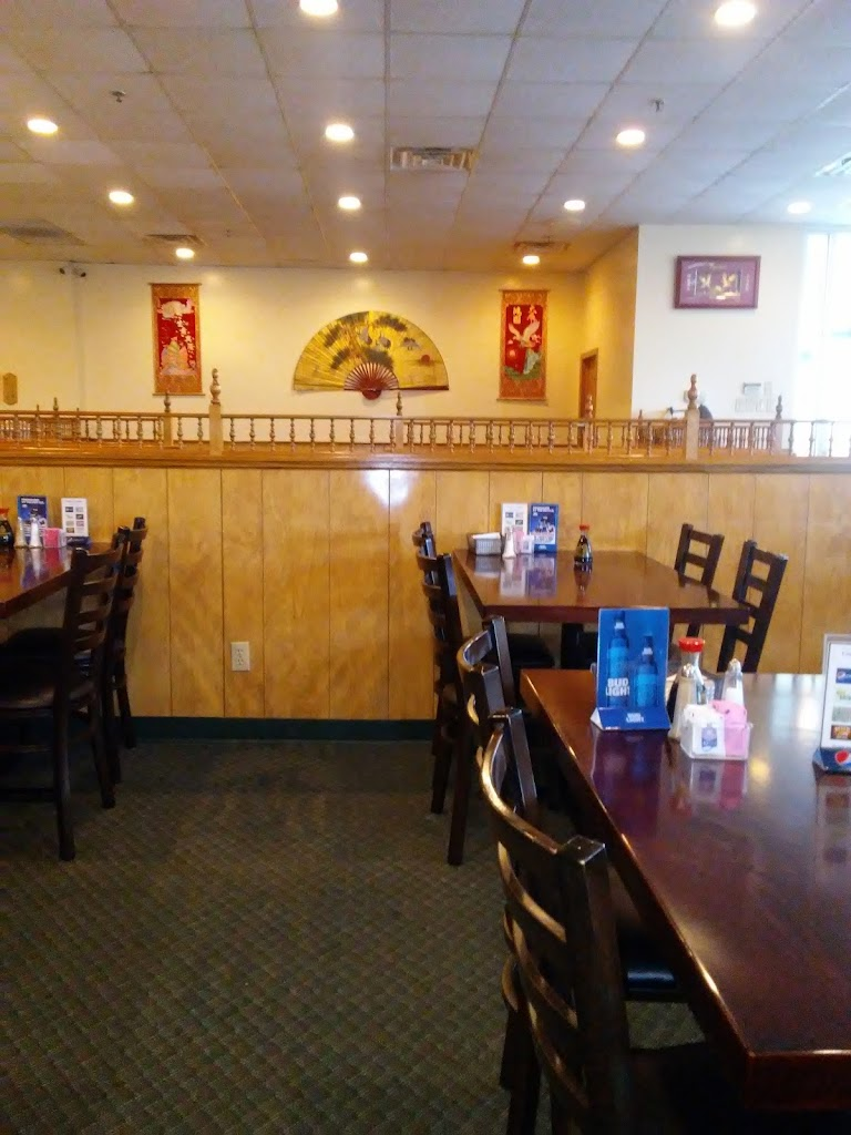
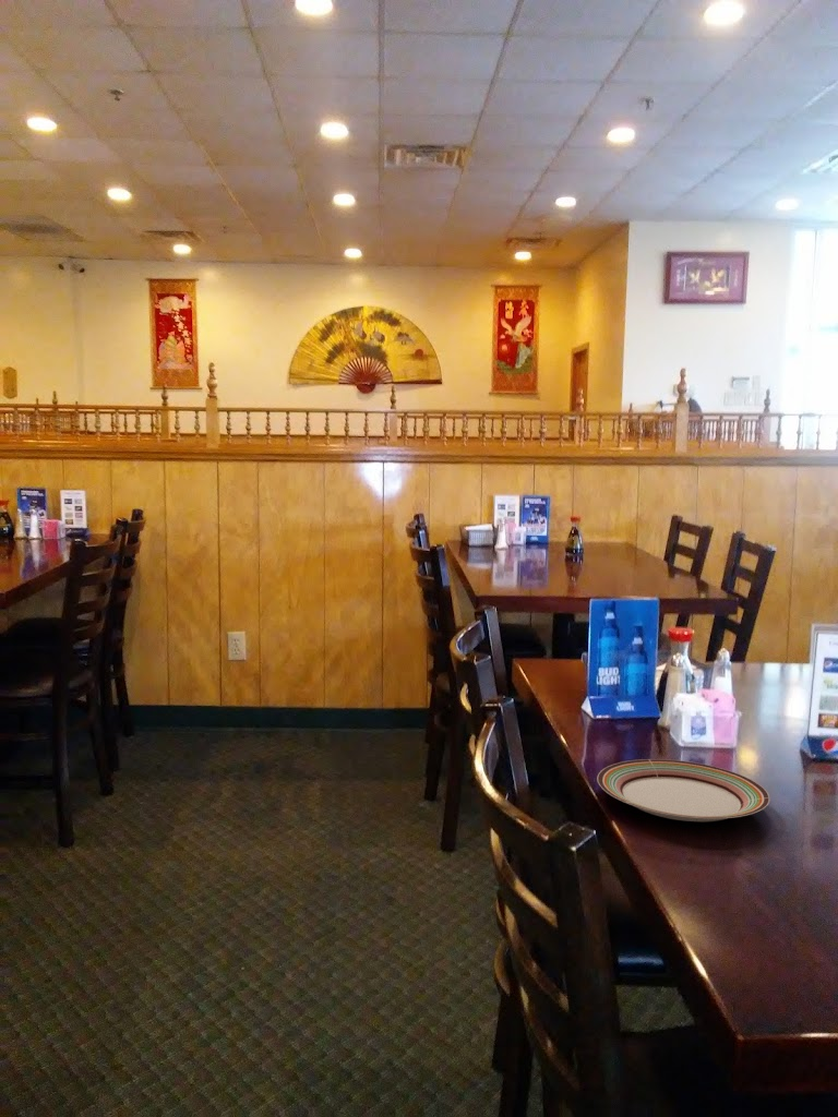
+ plate (680, 792)
